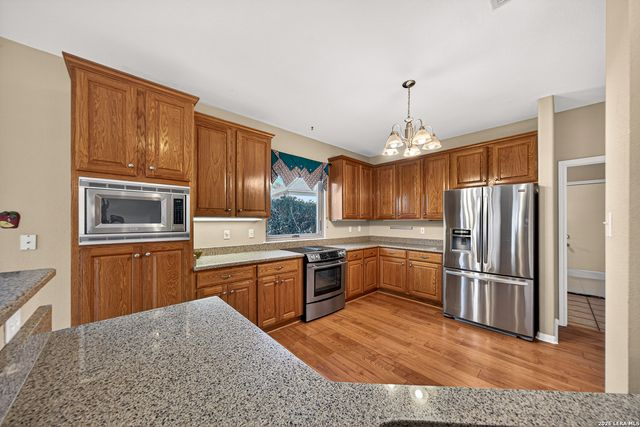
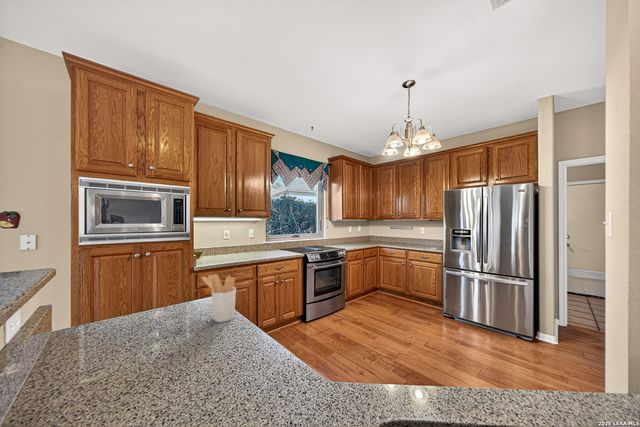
+ utensil holder (219, 295)
